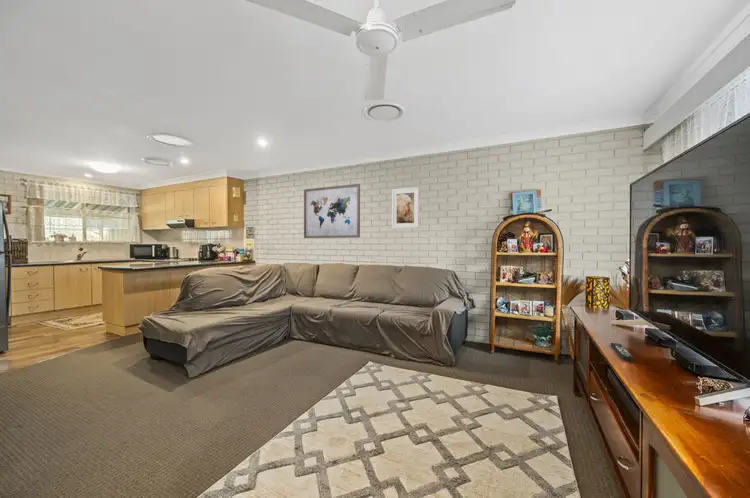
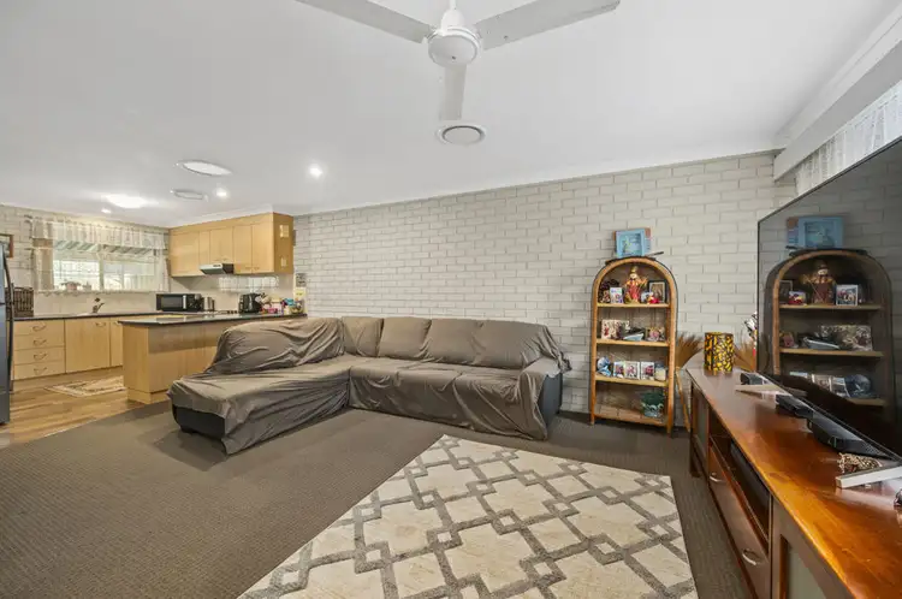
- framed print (405, 208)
- remote control (621, 350)
- wall art (330, 212)
